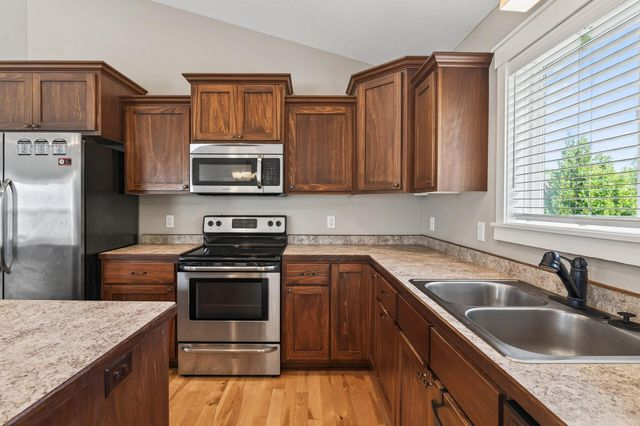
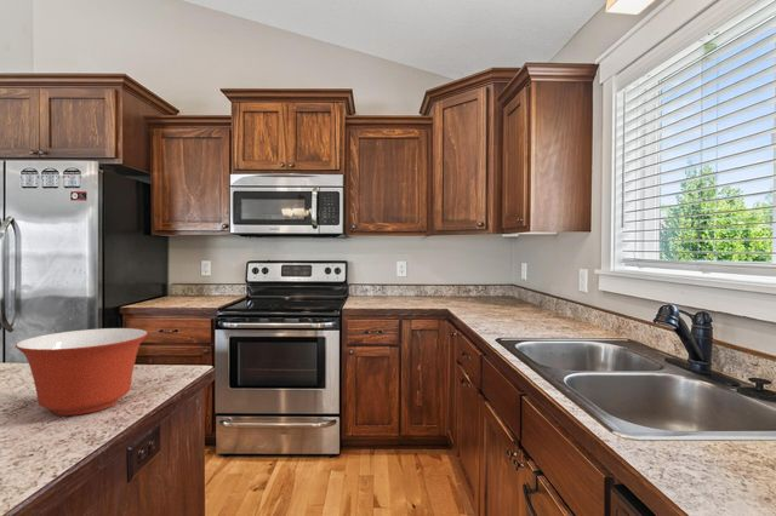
+ mixing bowl (86, 371)
